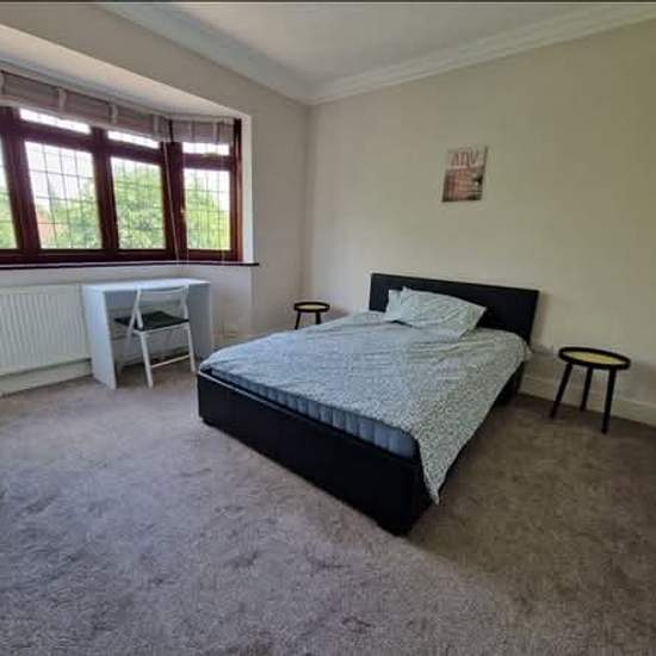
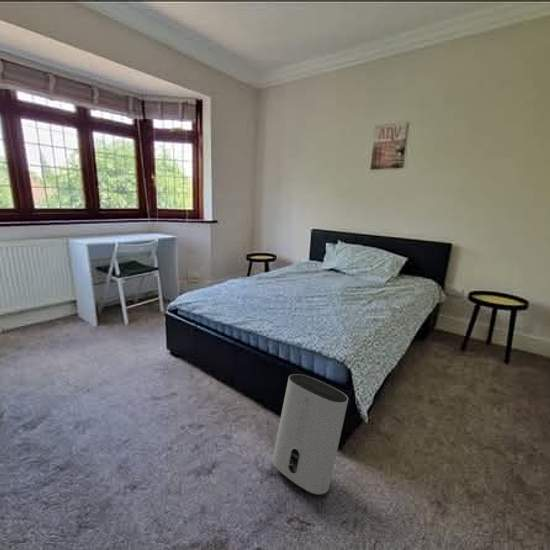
+ air purifier (308, 430)
